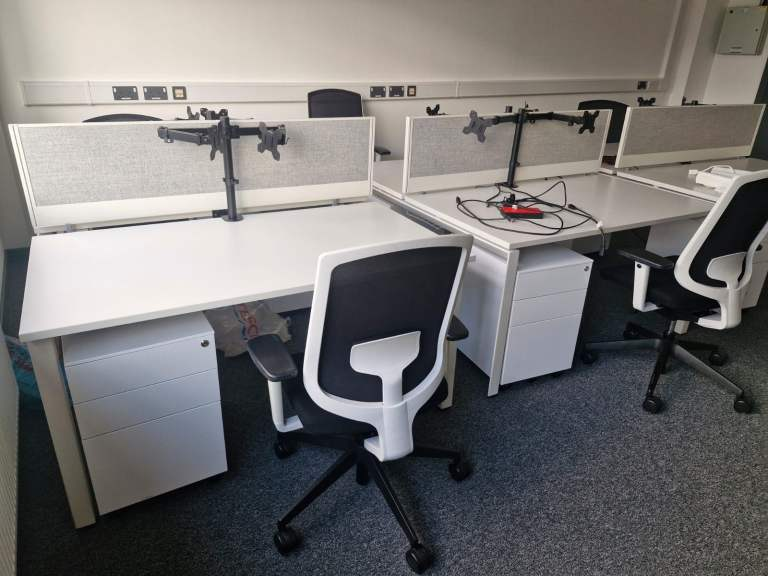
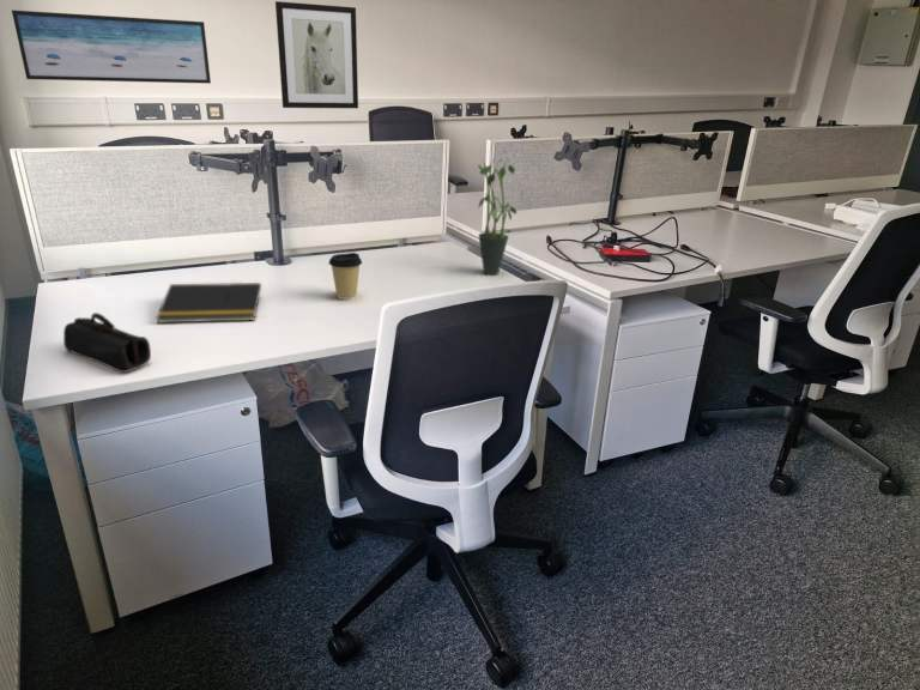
+ wall art (119, 49)
+ wall art (319, 58)
+ coffee cup (345, 276)
+ pencil case (104, 335)
+ potted plant (492, 217)
+ notepad (211, 301)
